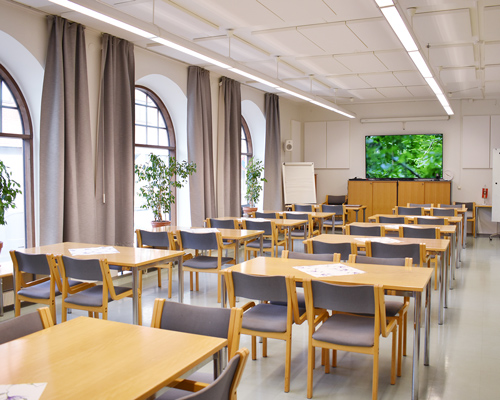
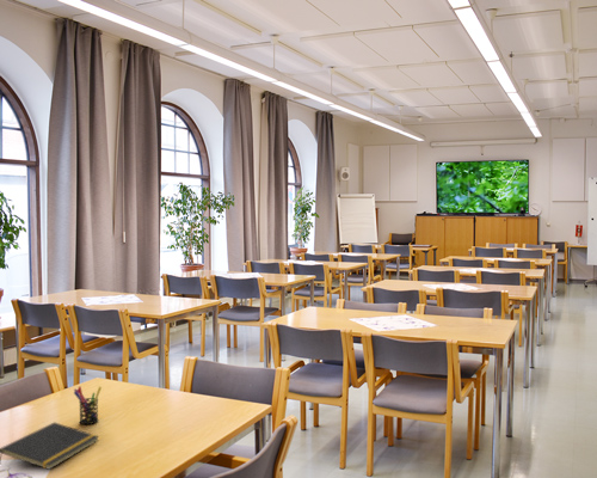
+ notepad (51, 443)
+ pen holder (88, 403)
